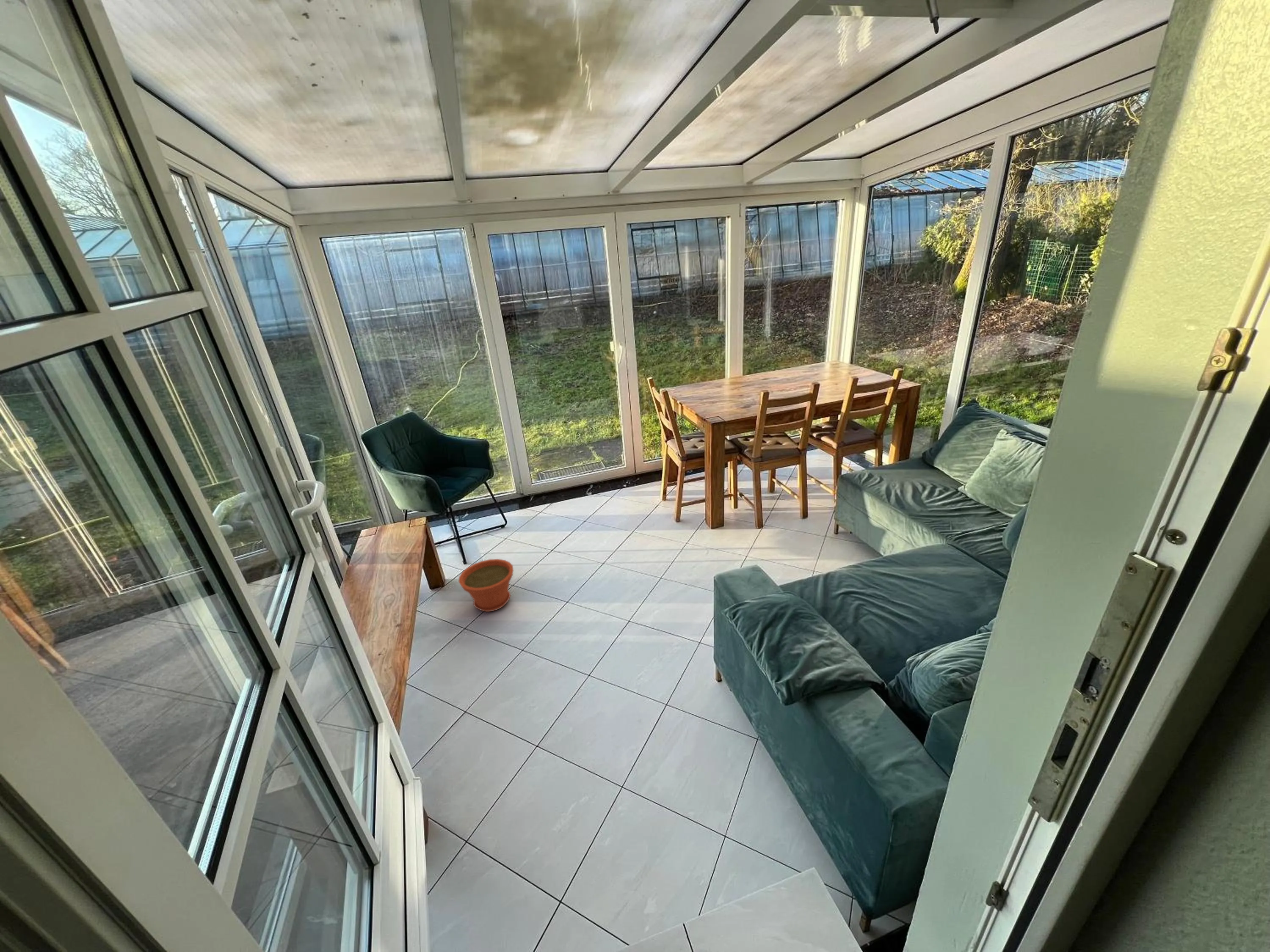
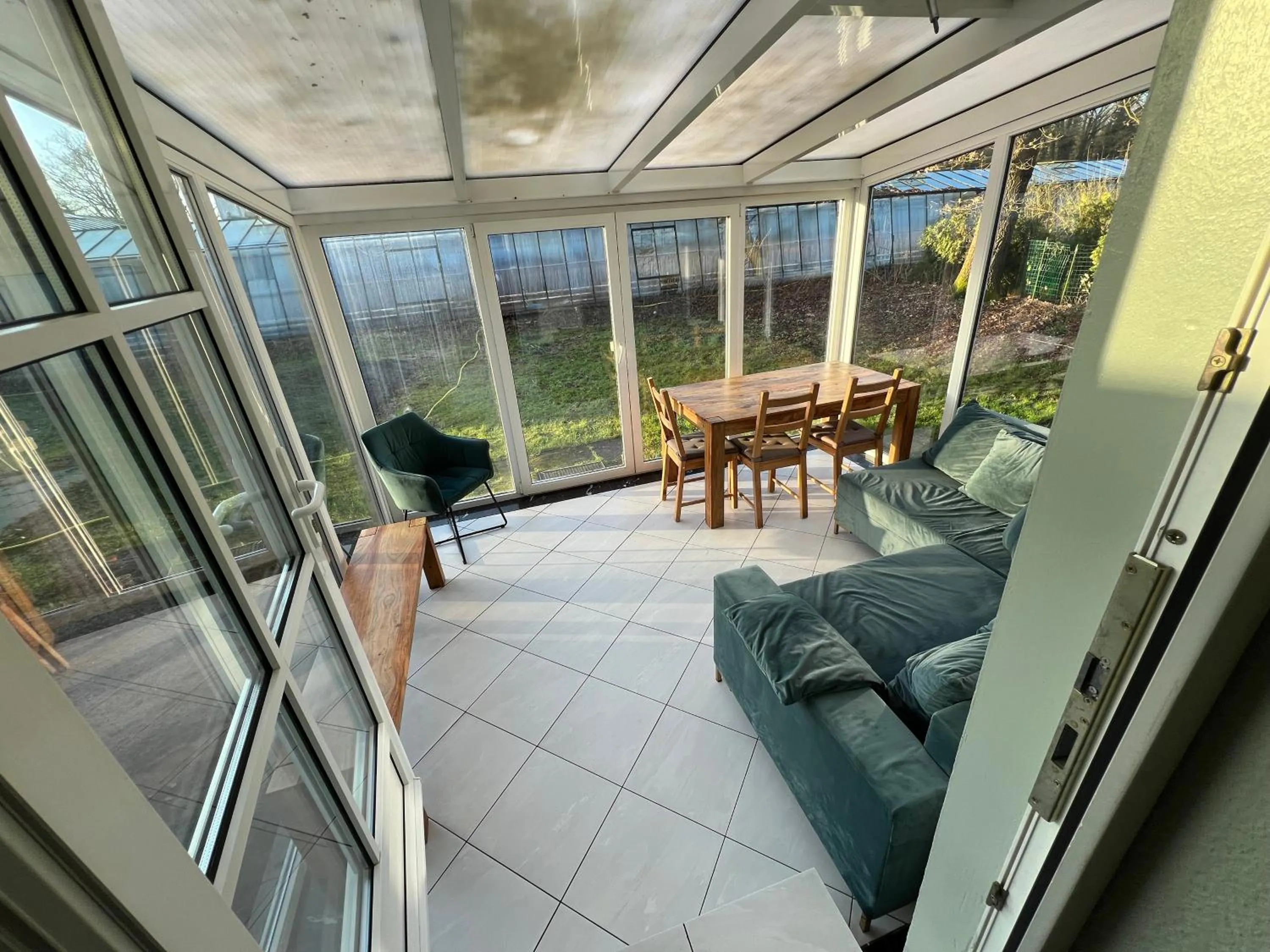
- plant pot (489, 588)
